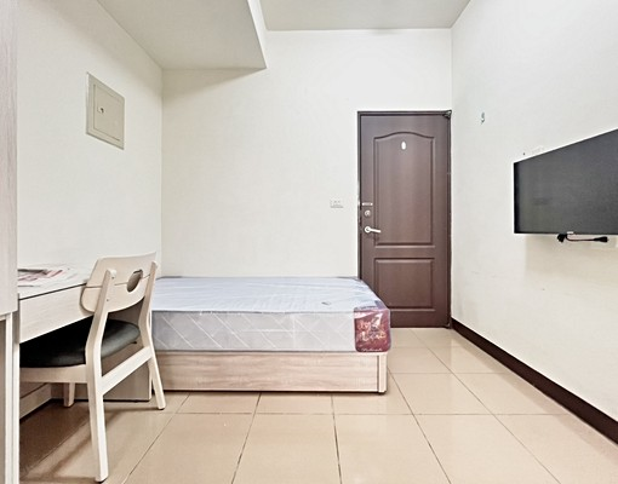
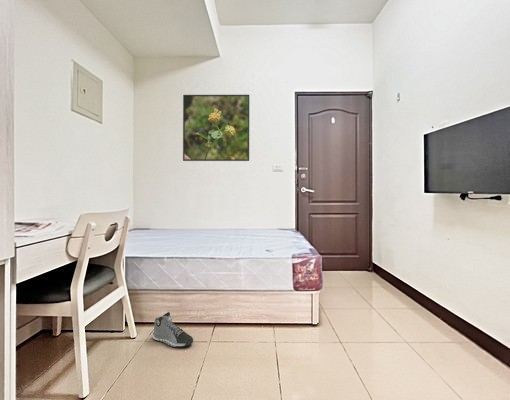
+ sneaker (171, 327)
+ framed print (216, 127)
